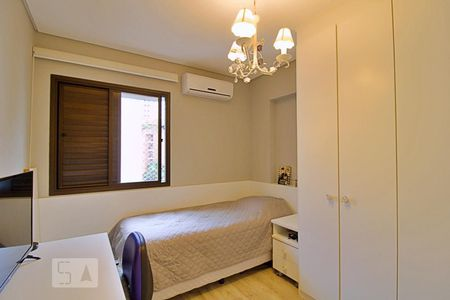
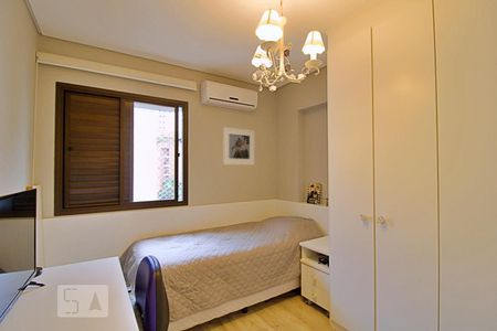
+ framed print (239, 147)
